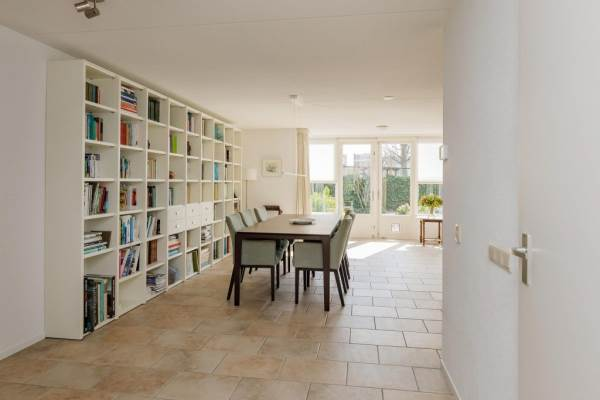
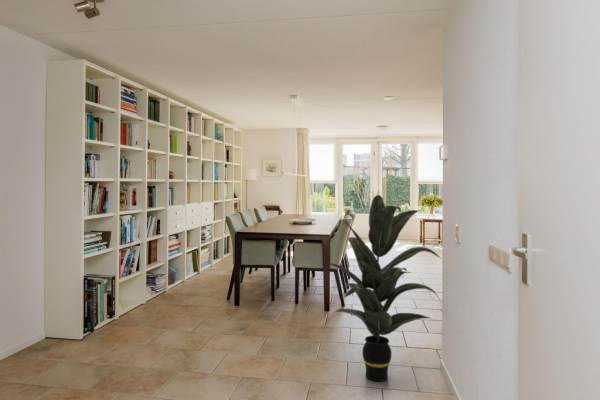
+ indoor plant (381, 284)
